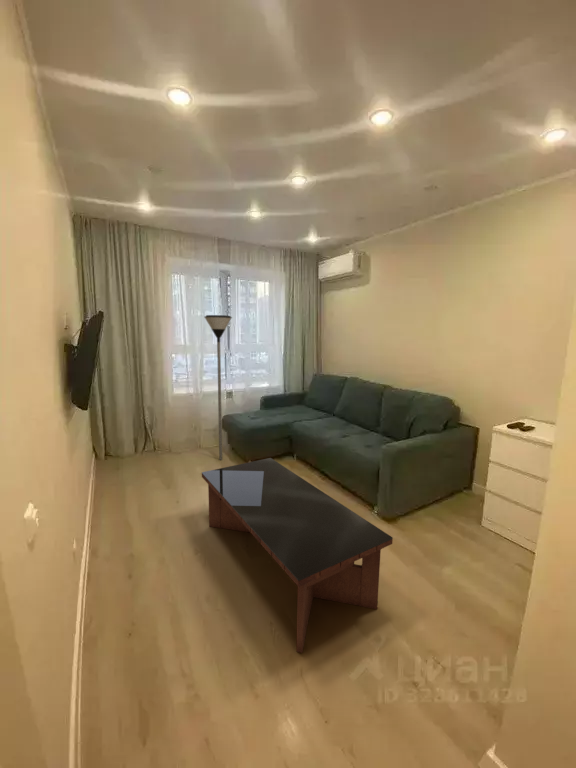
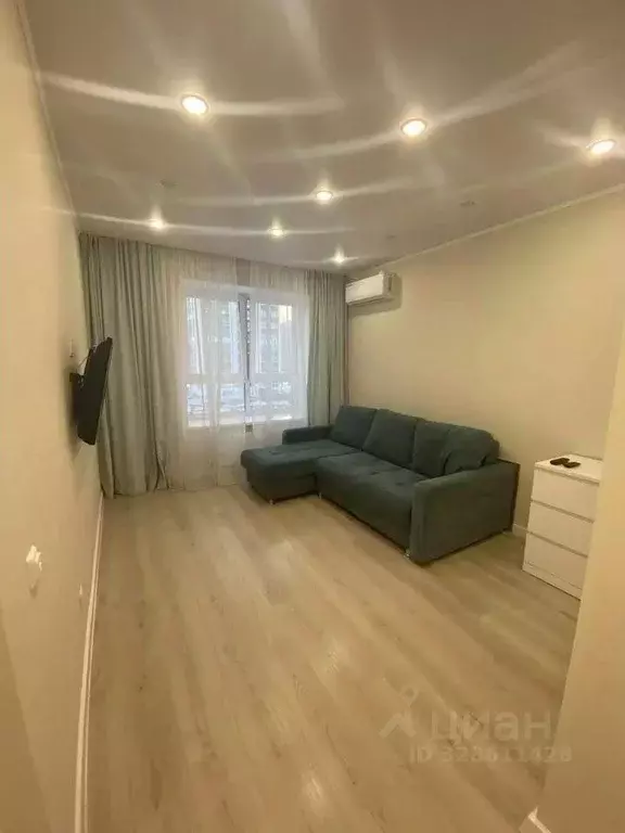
- floor lamp (219, 389)
- coffee table (279, 529)
